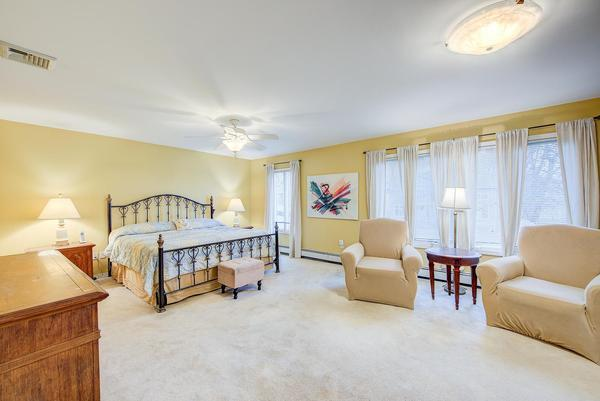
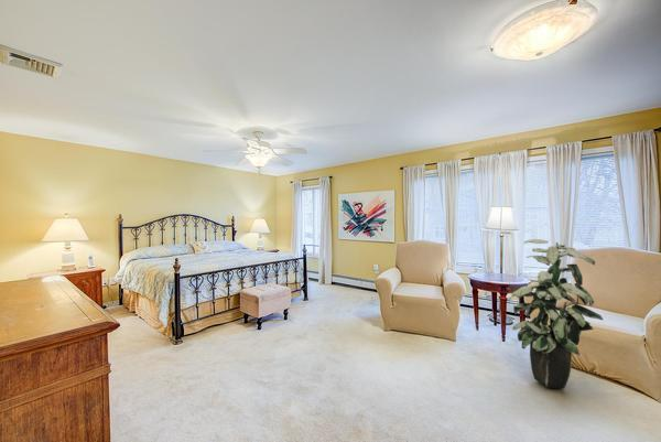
+ indoor plant (548, 310)
